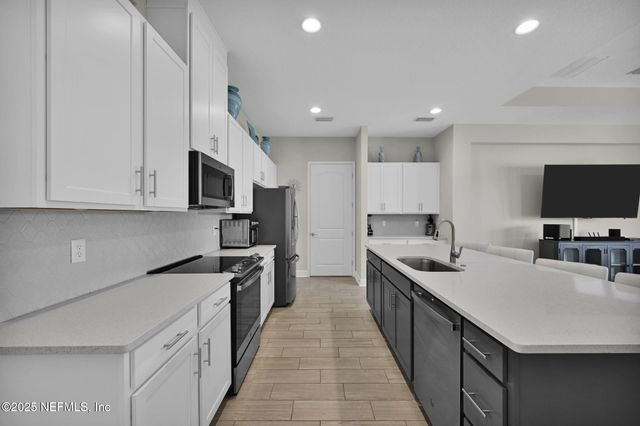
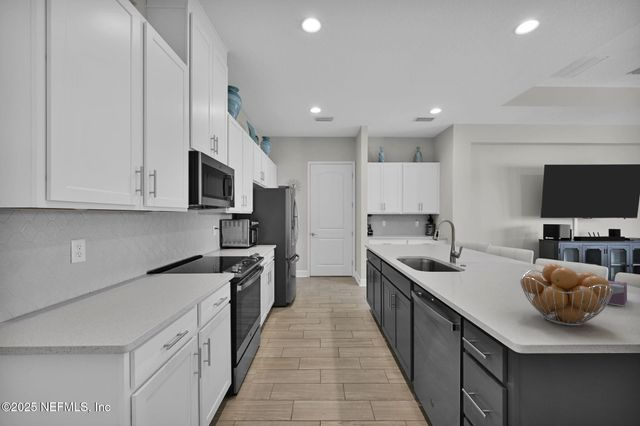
+ fruit basket (563, 293)
+ tissue box (599, 298)
